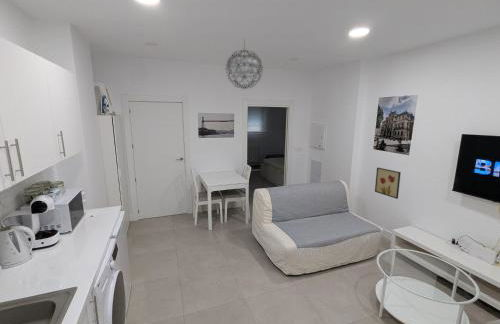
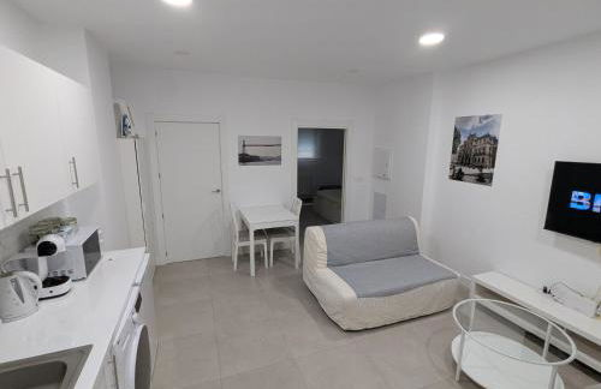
- pendant light (244, 64)
- wall art (387, 182)
